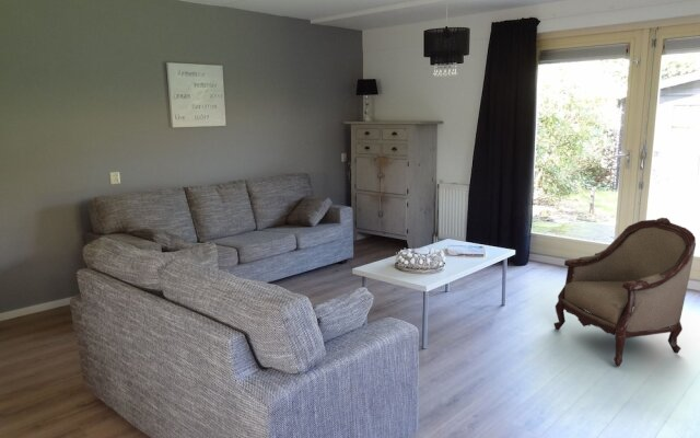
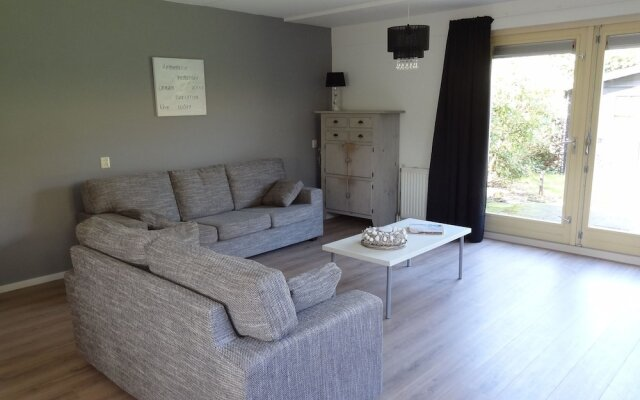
- armchair (625, 281)
